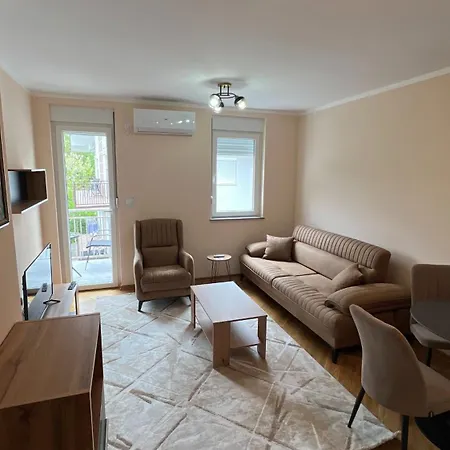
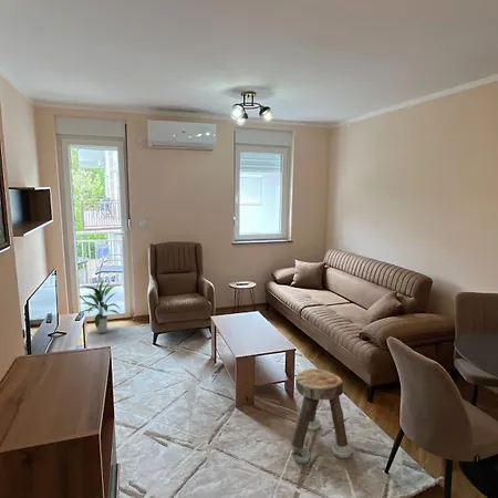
+ indoor plant (98, 305)
+ stool (315, 408)
